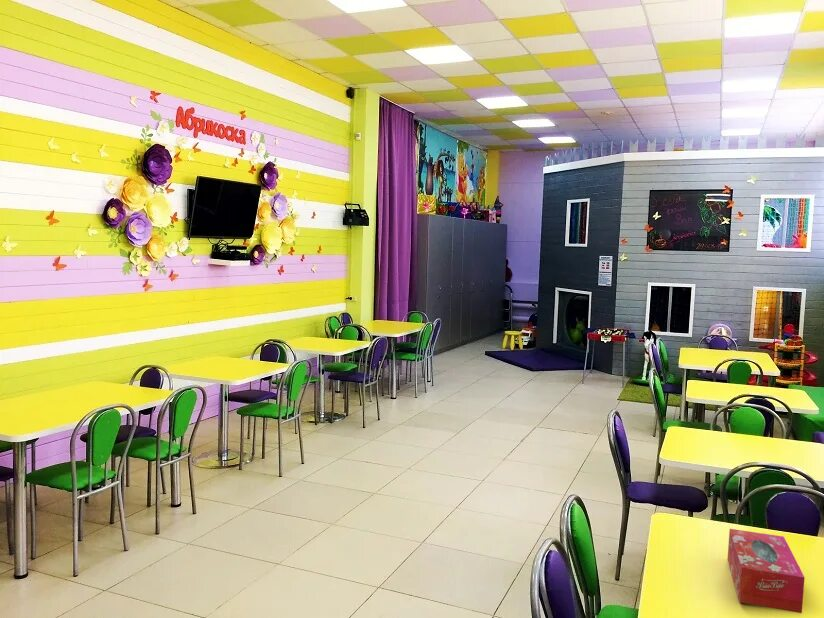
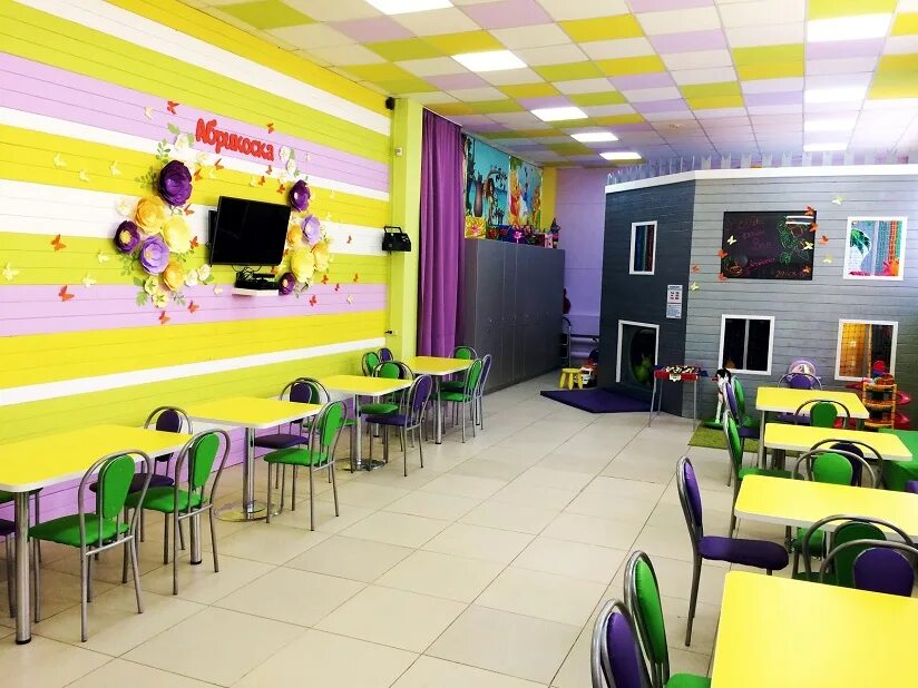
- tissue box (762, 567)
